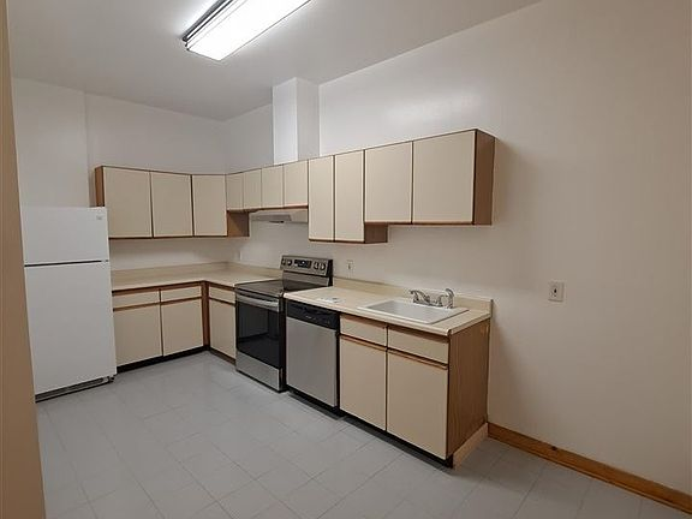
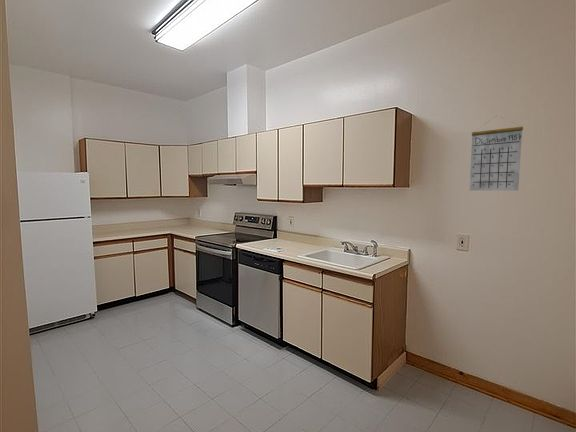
+ calendar (495, 152)
